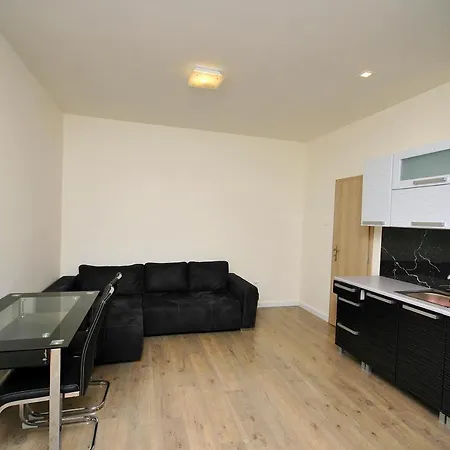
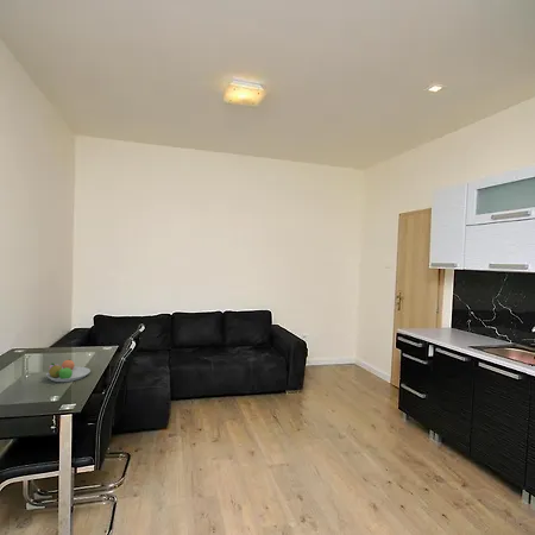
+ fruit bowl (67, 369)
